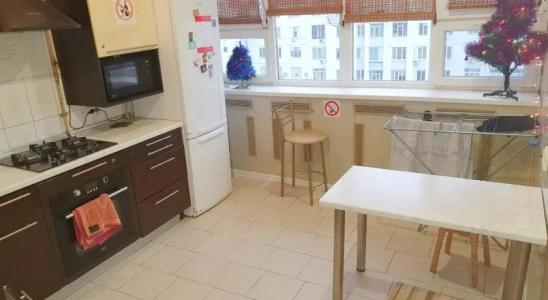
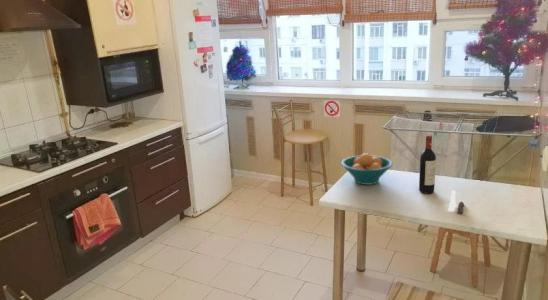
+ salt and pepper shaker set (454, 200)
+ wine bottle (427, 164)
+ fruit bowl (366, 167)
